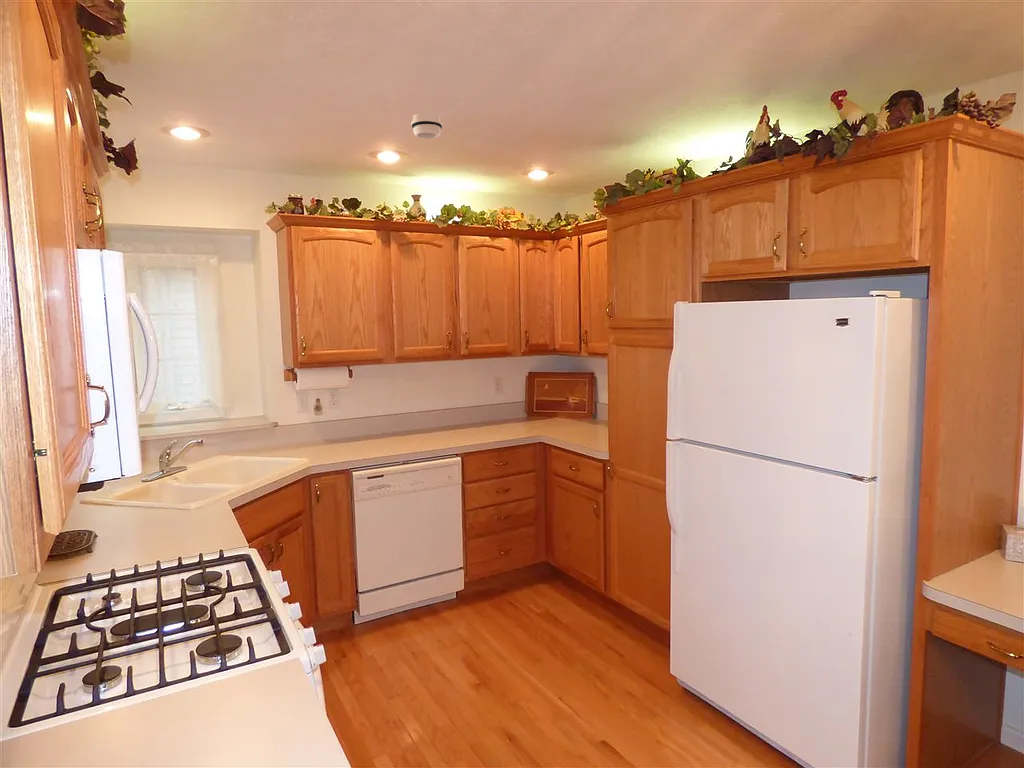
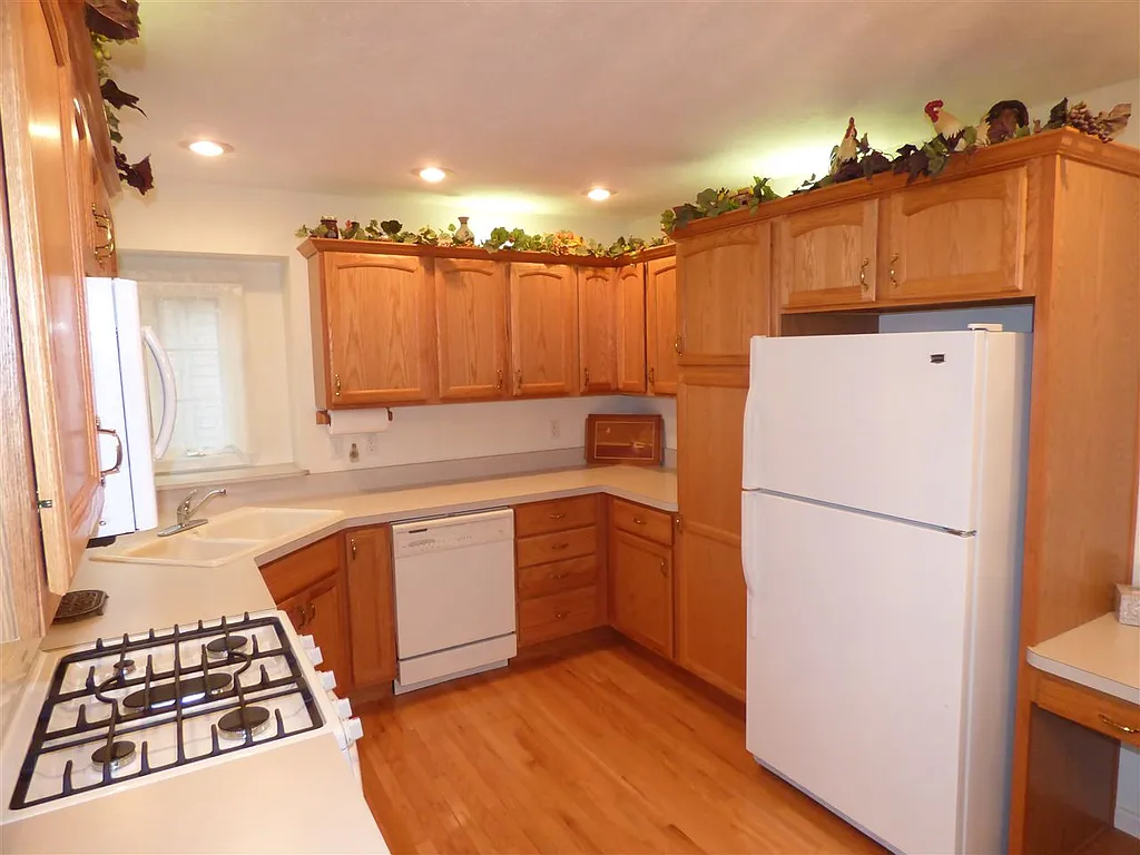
- smoke detector (426, 126)
